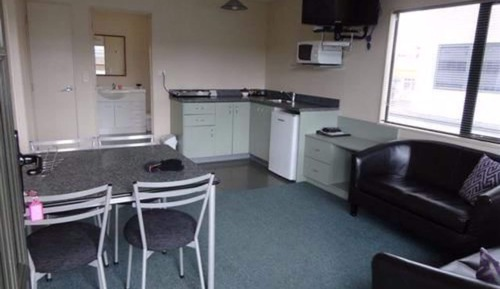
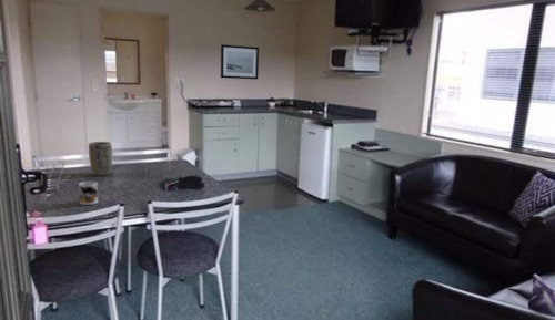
+ wall art (240, 62)
+ plant pot (100, 158)
+ mug (89, 192)
